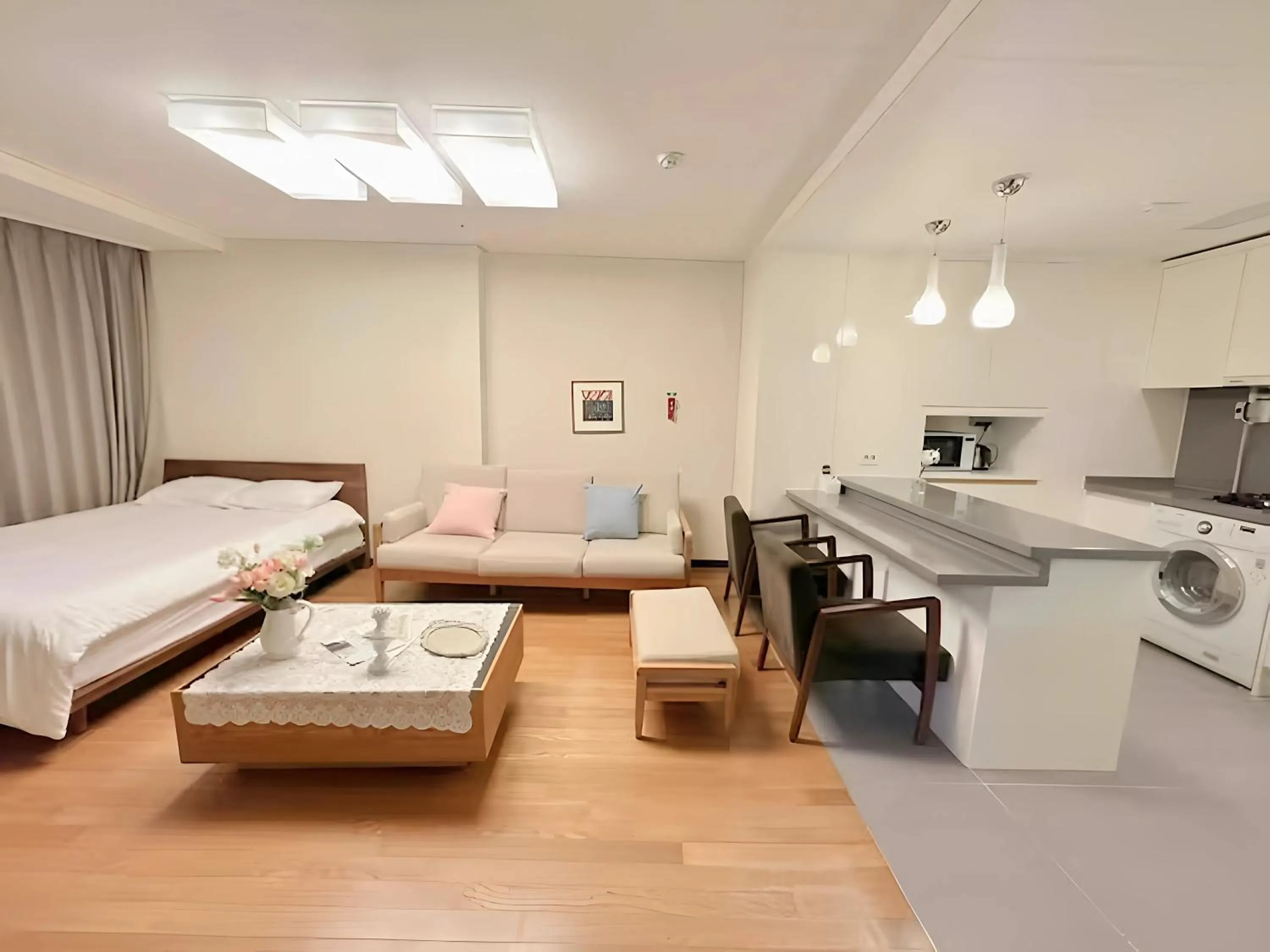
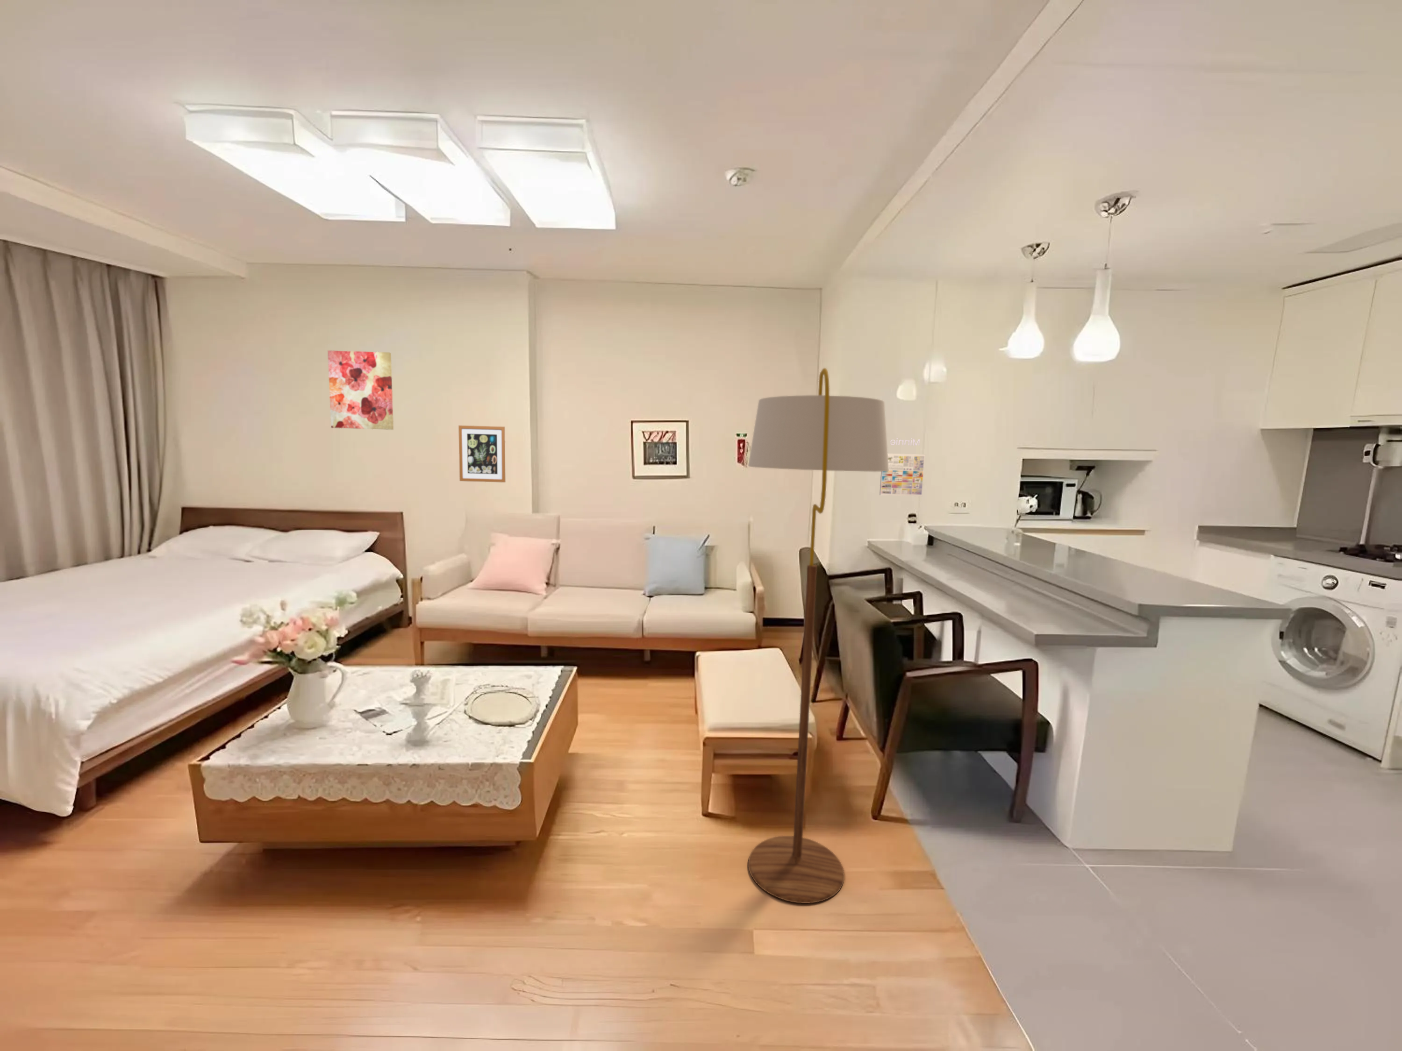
+ calendar (902, 467)
+ wall art (481, 454)
+ floor lamp (809, 636)
+ wall art (361, 390)
